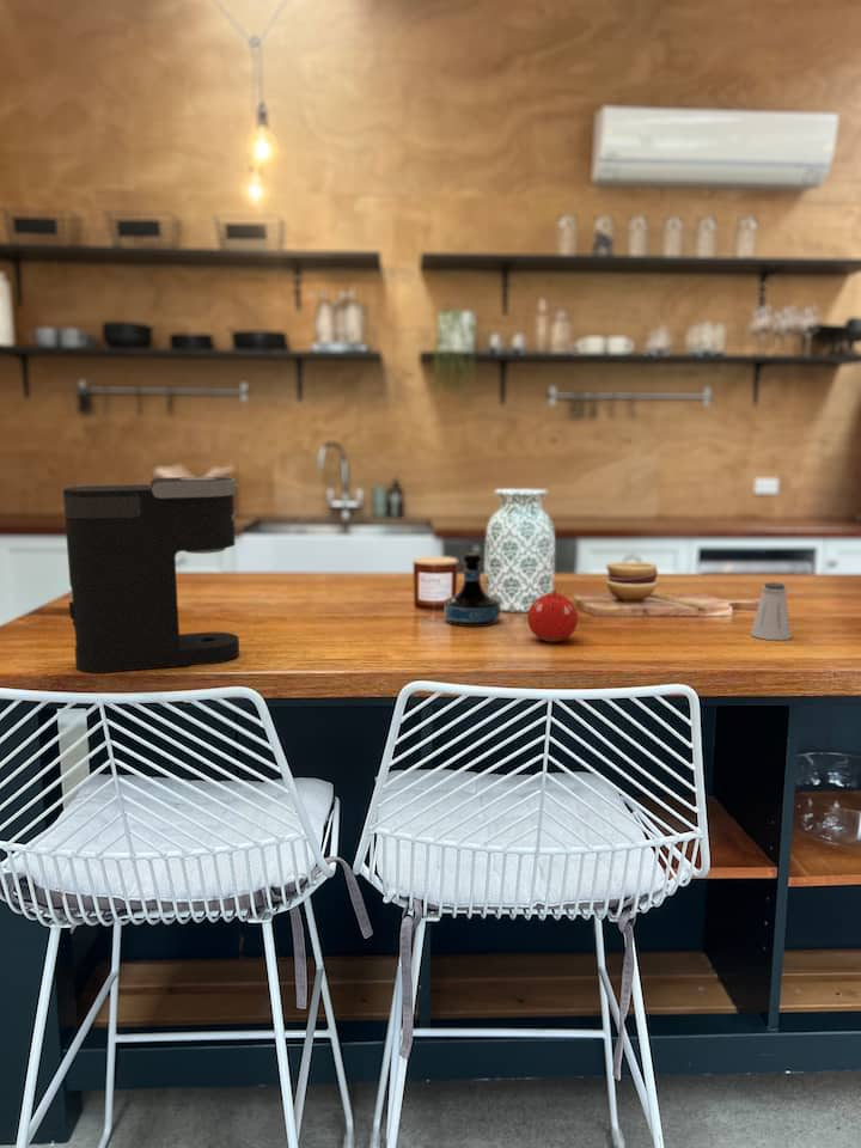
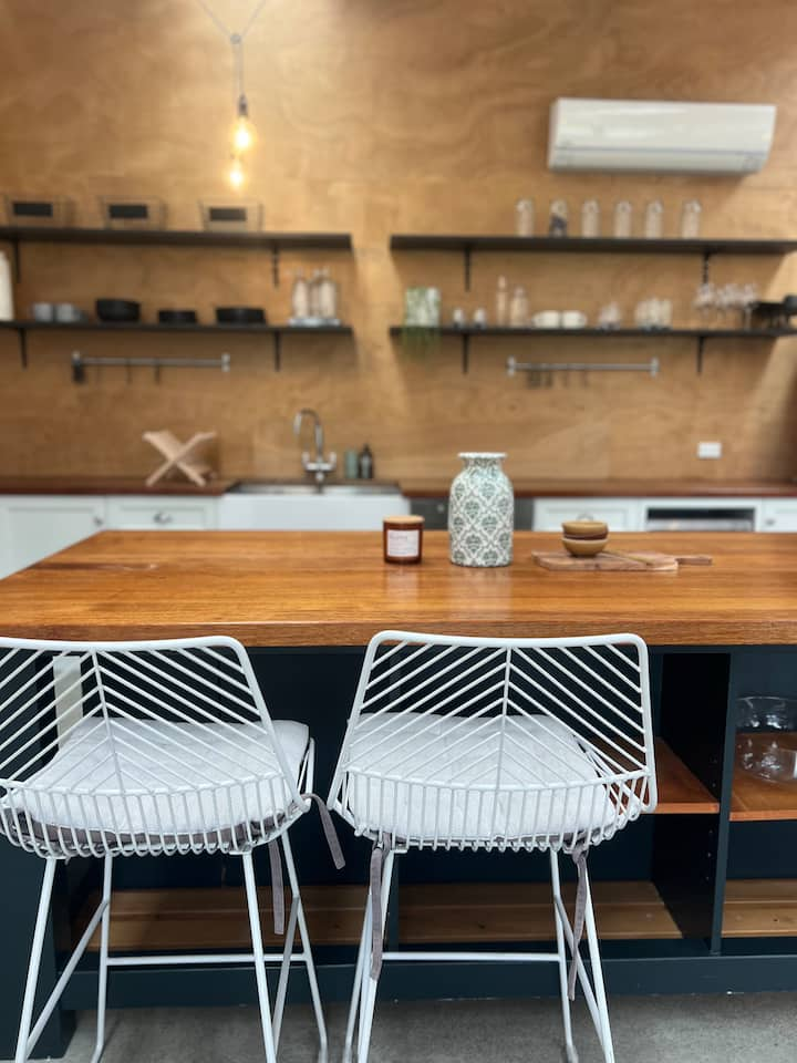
- coffee maker (157, 570)
- fruit (552, 613)
- saltshaker (773, 610)
- tequila bottle (471, 587)
